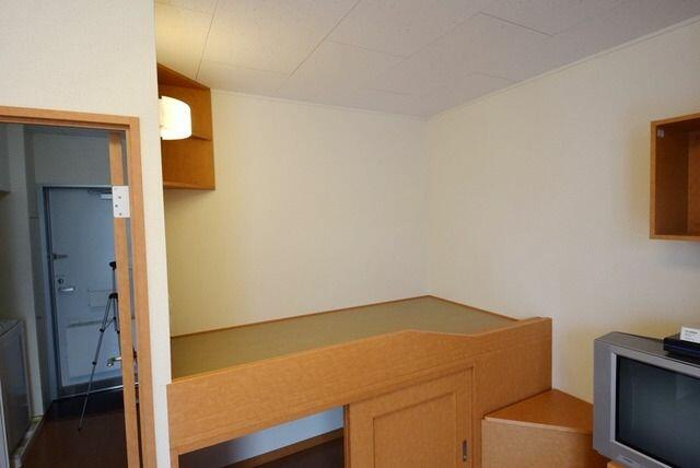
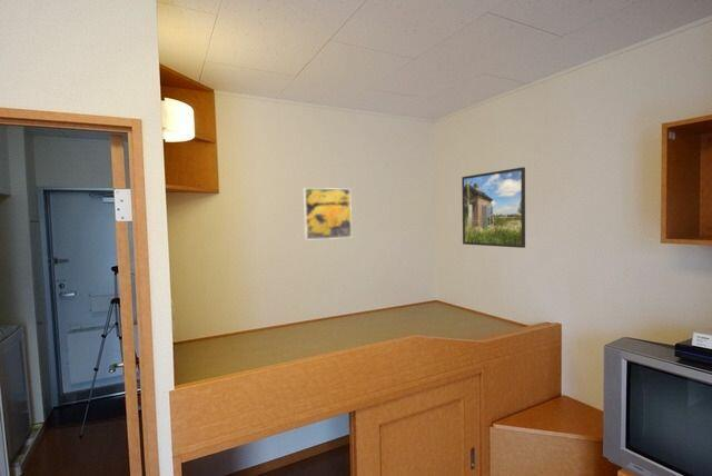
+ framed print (328, 214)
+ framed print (491, 209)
